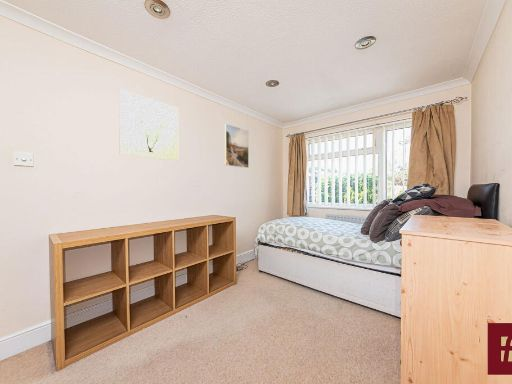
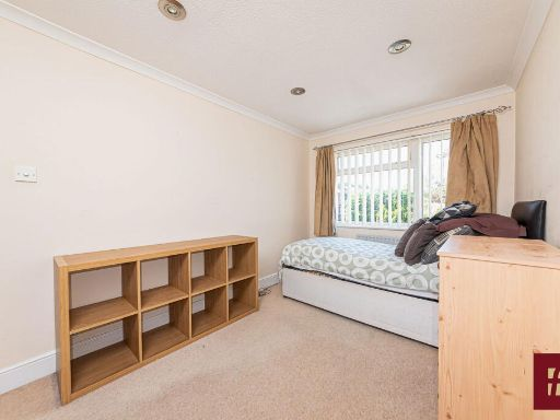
- wall art (151, 128)
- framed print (237, 147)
